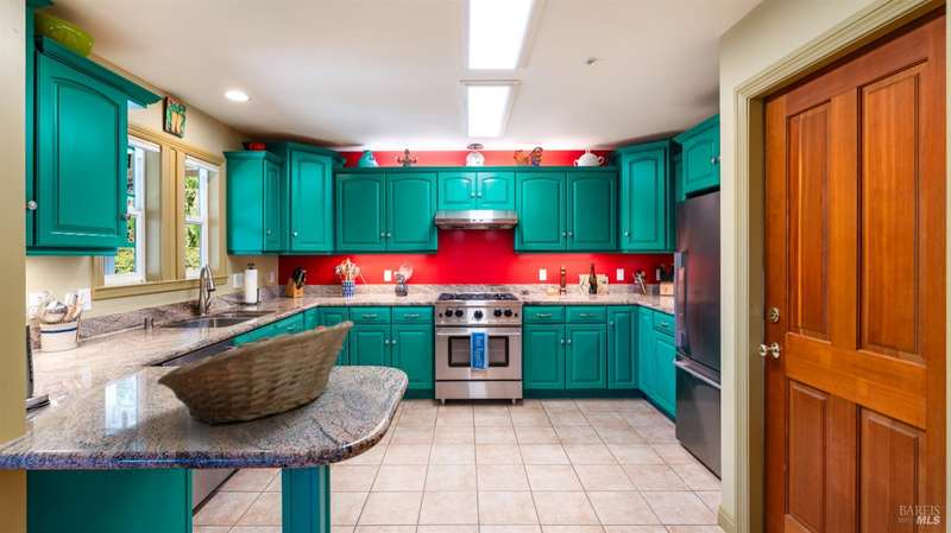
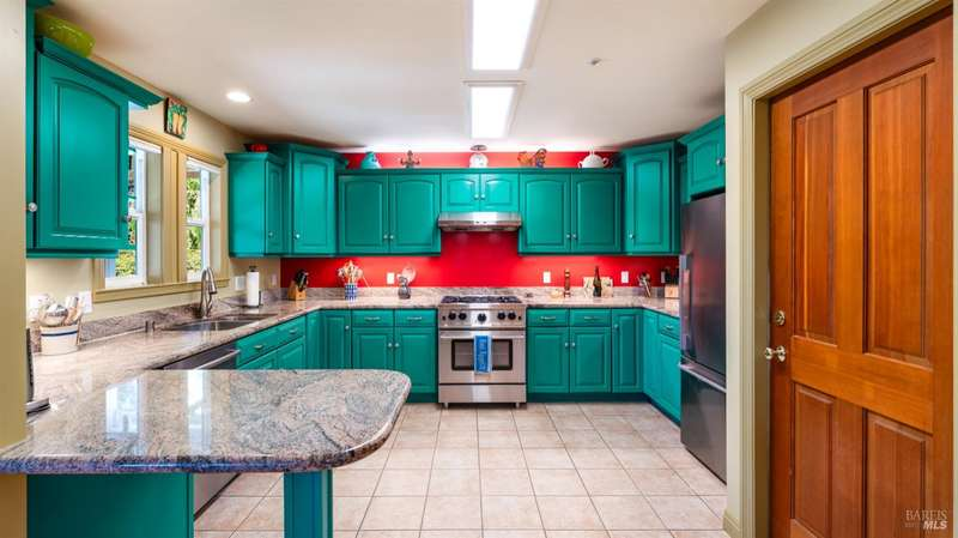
- fruit basket (270, 362)
